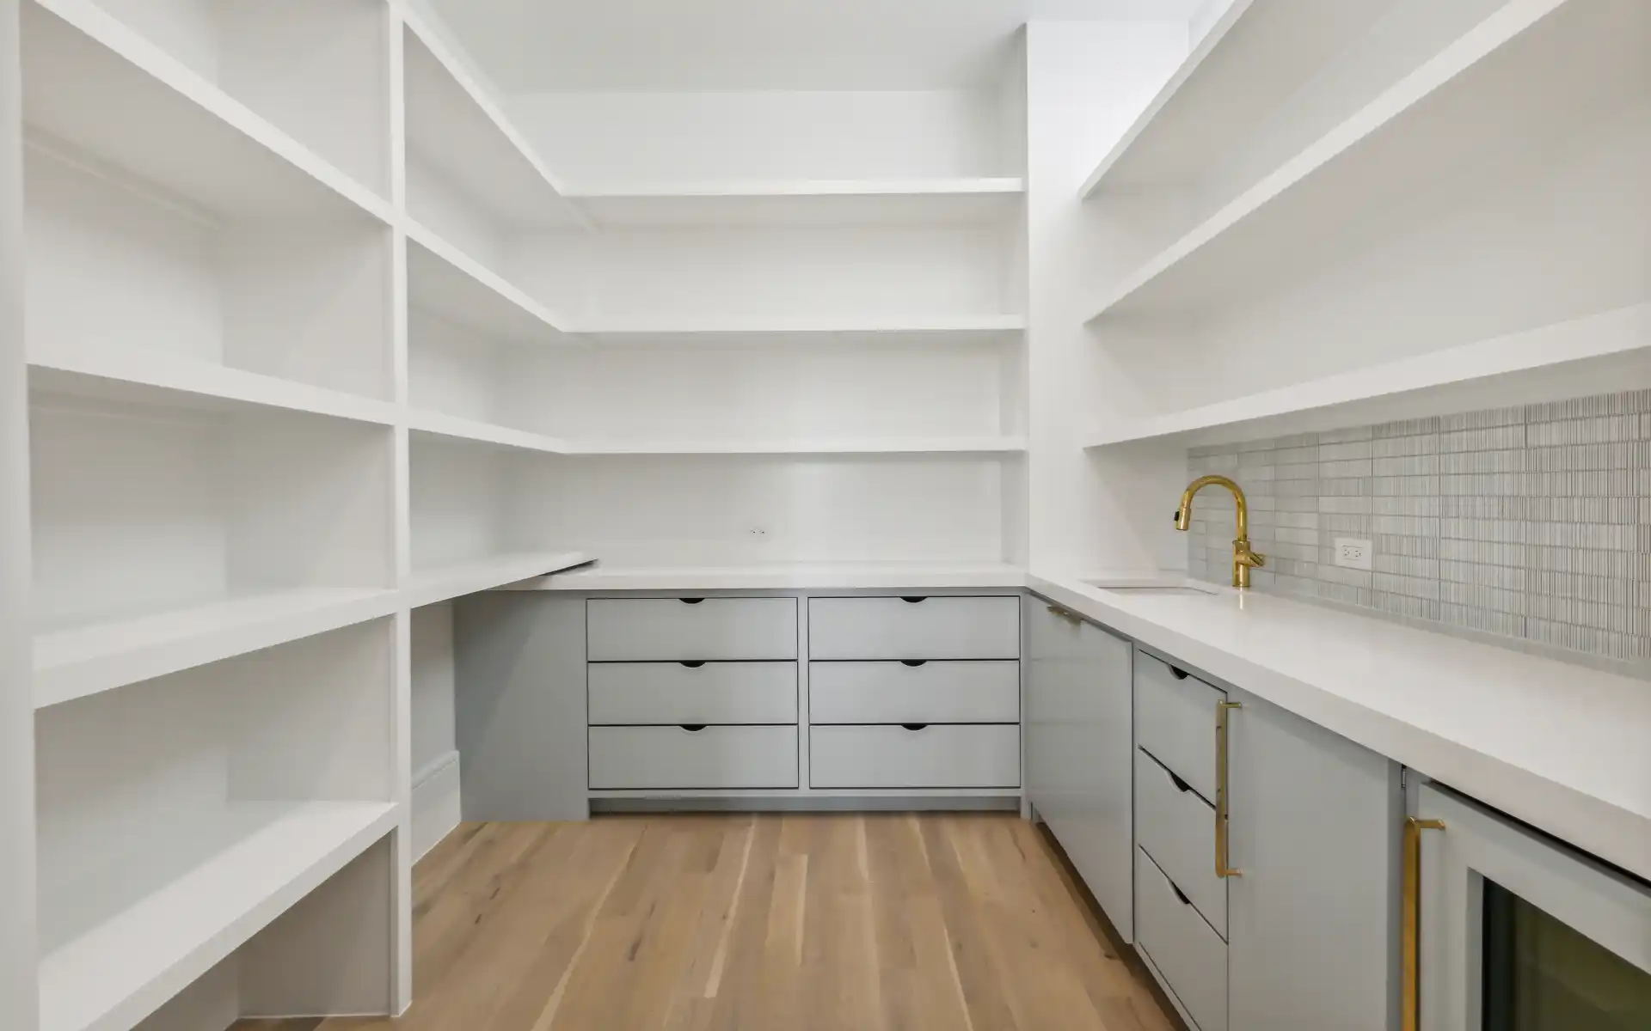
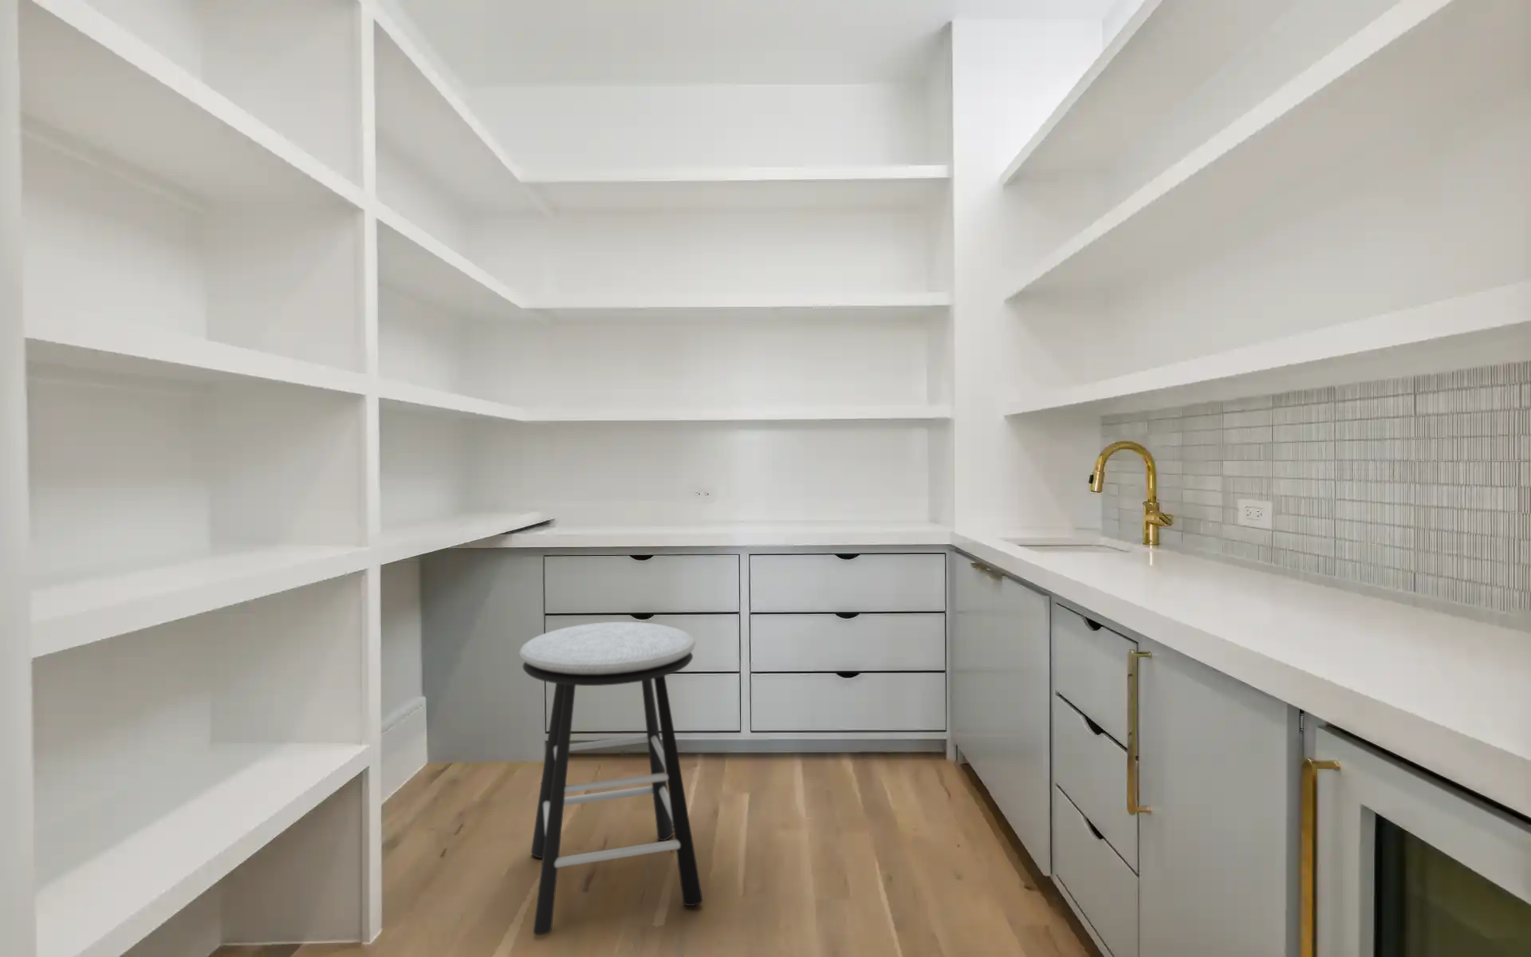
+ stool (607, 746)
